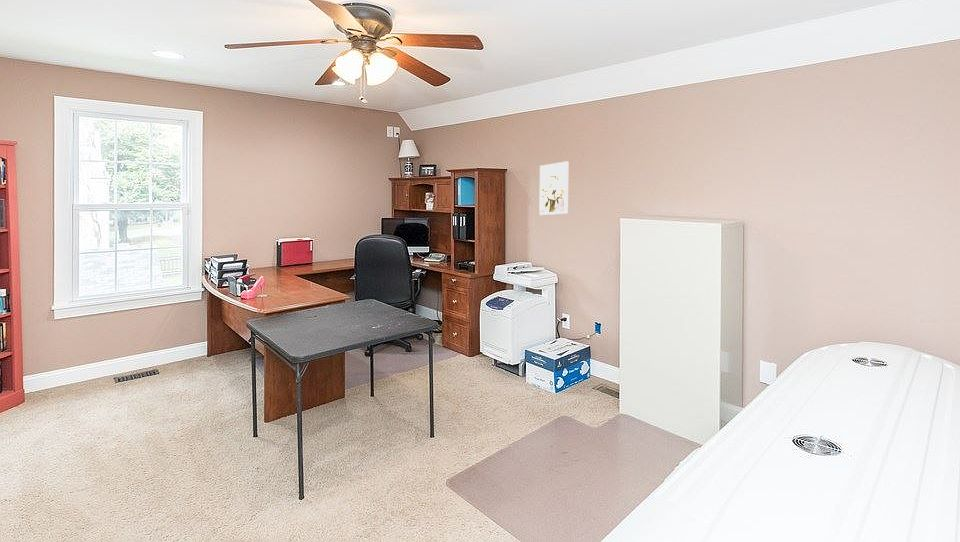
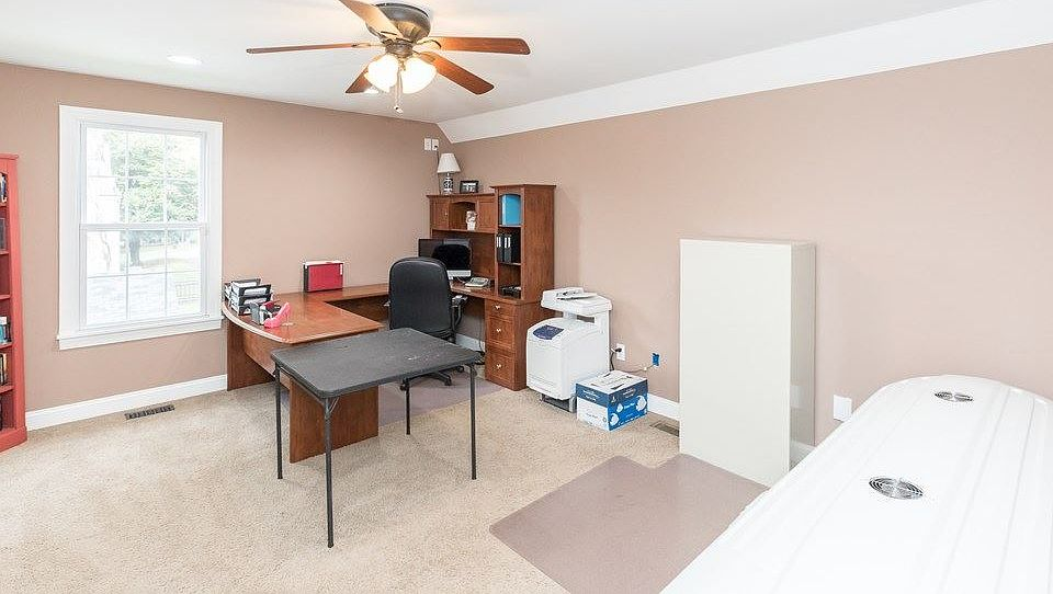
- wall art (553, 189)
